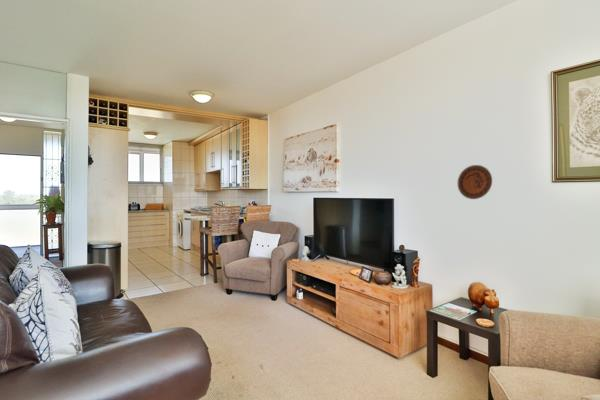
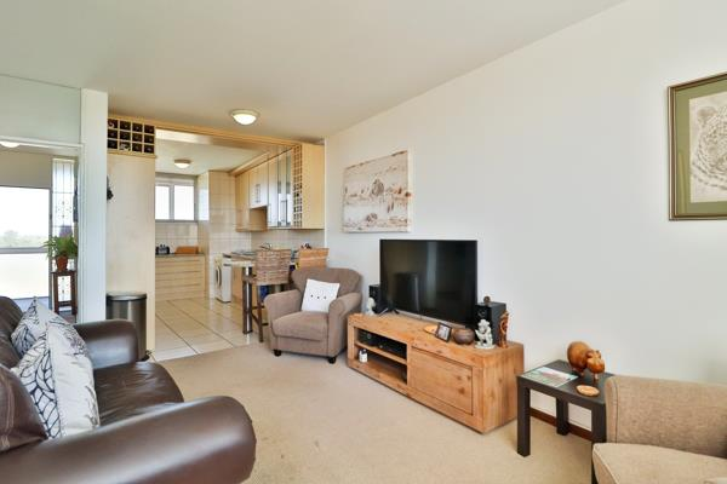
- decorative plate (474, 182)
